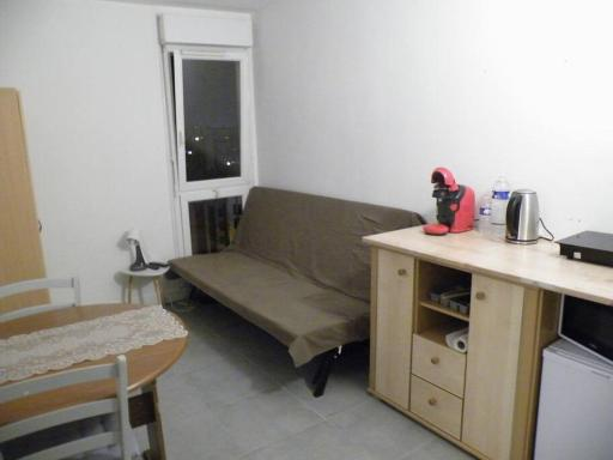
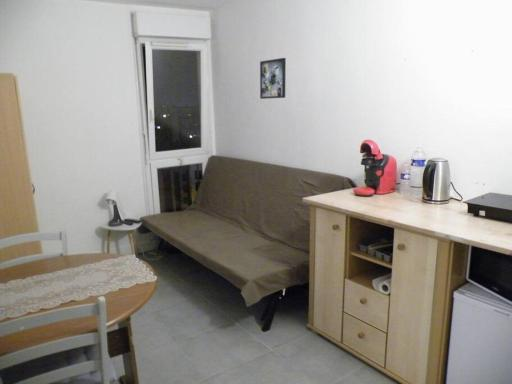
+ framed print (272, 79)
